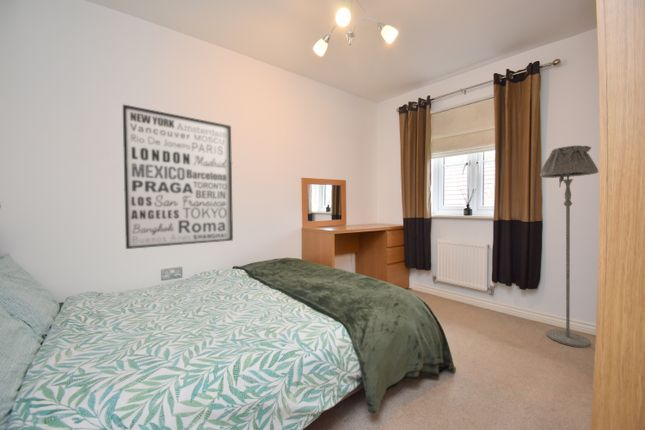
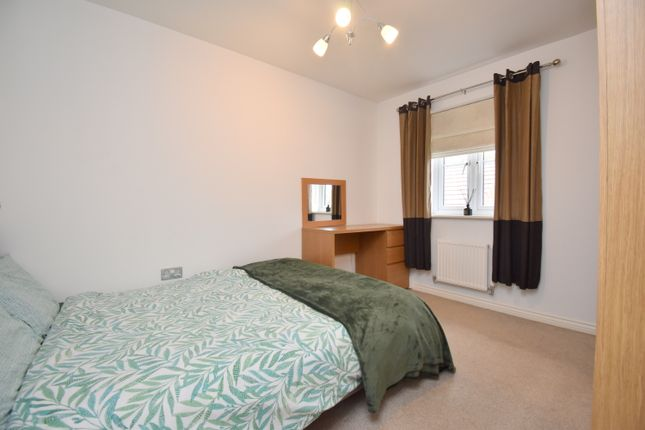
- wall art (183, 180)
- floor lamp (567, 243)
